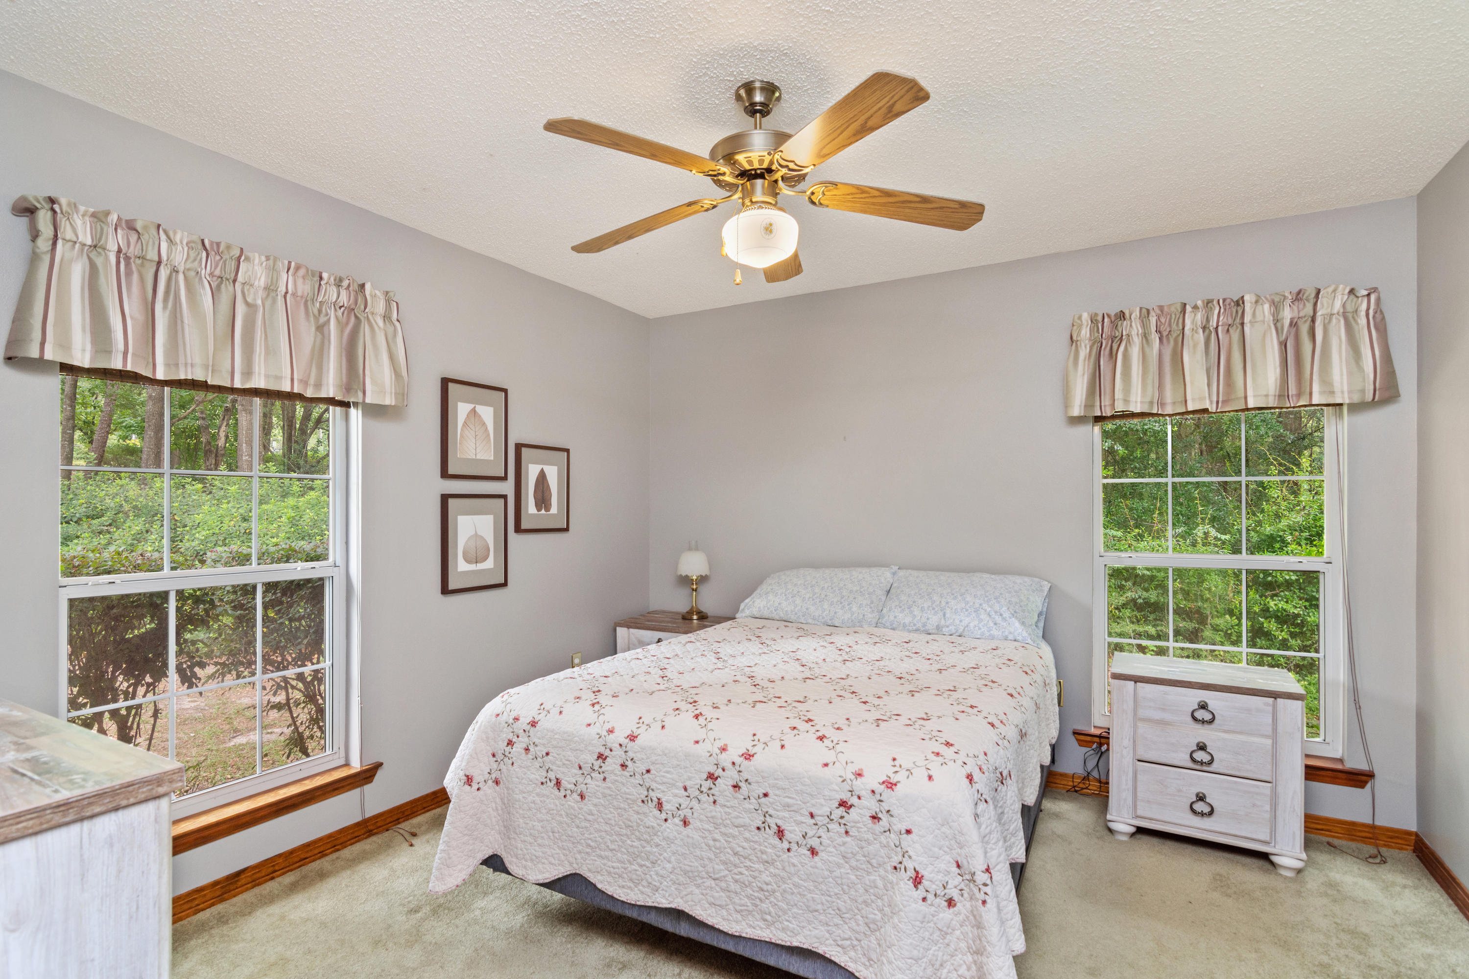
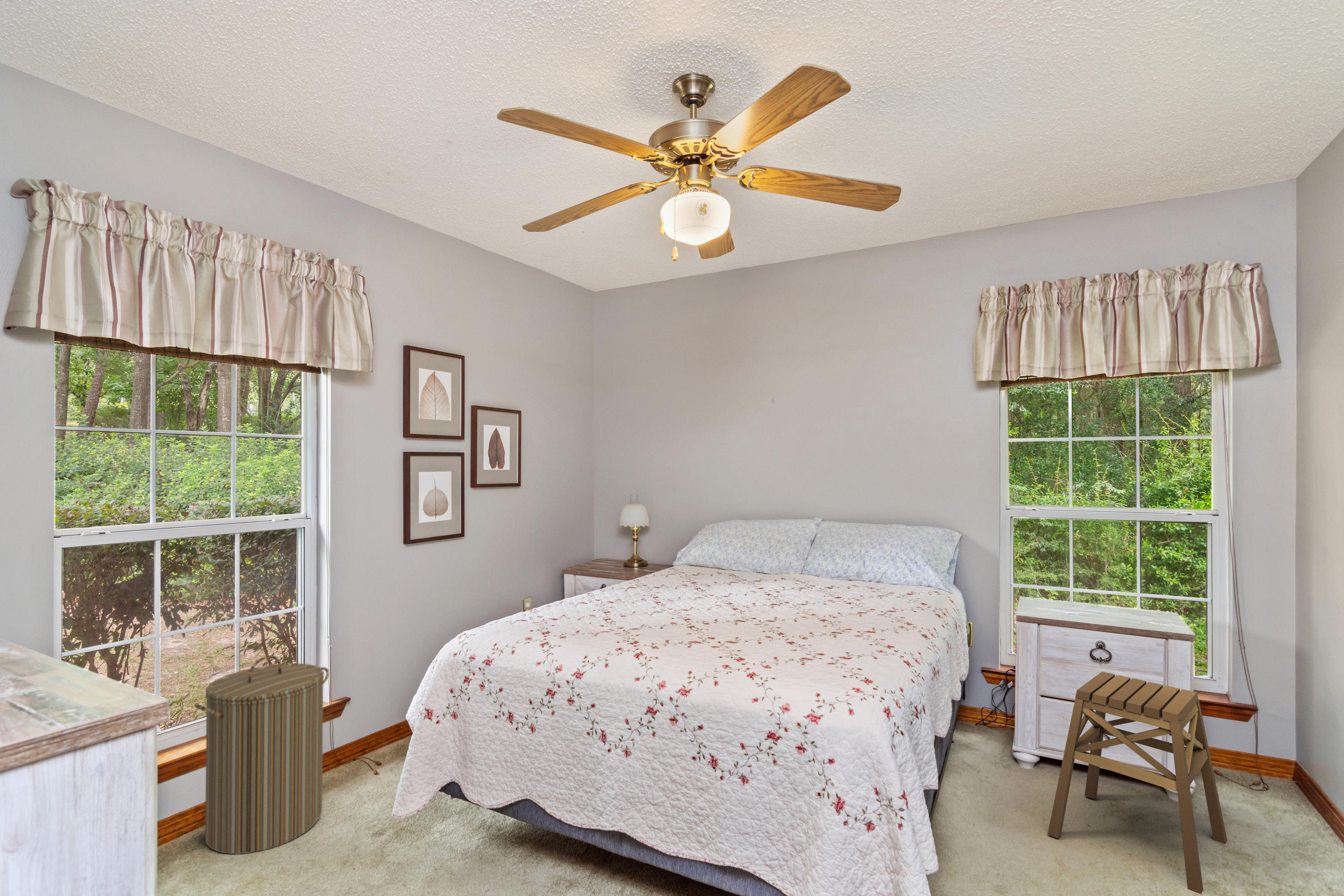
+ laundry hamper (267, 740)
+ stool (1136, 767)
